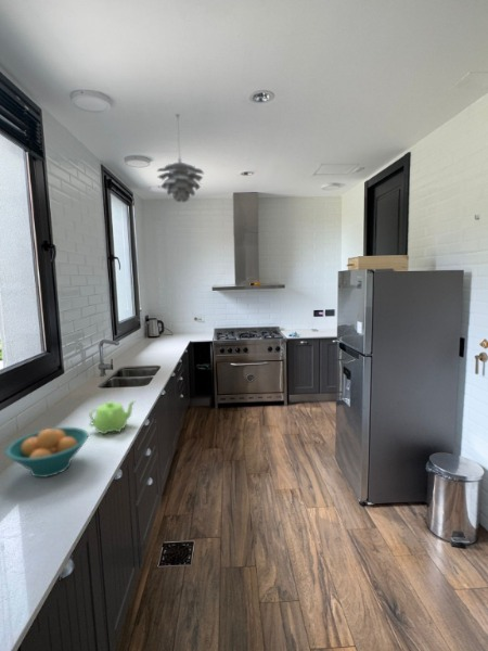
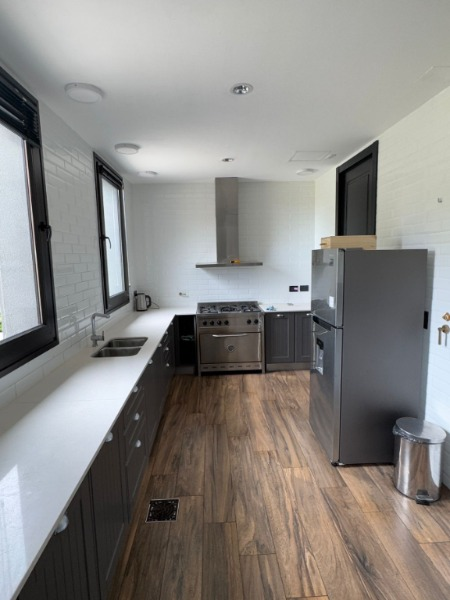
- teapot (113, 416)
- fruit bowl (49, 448)
- pendant light (180, 158)
